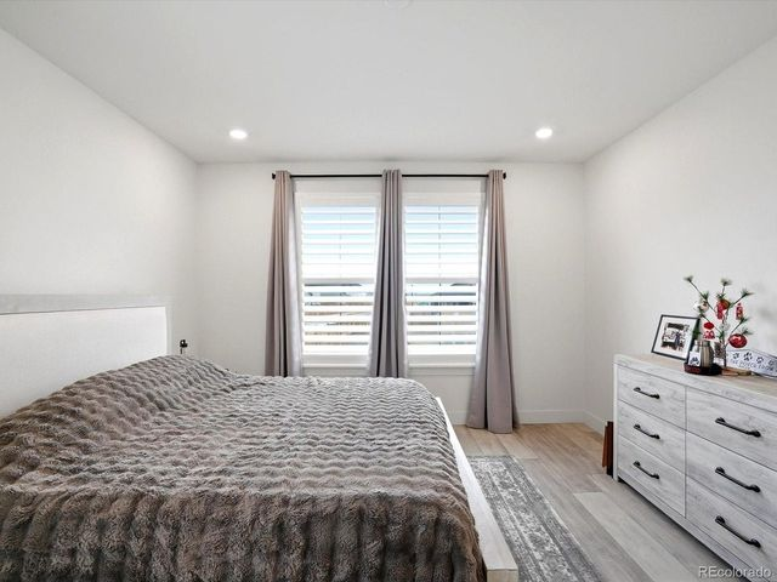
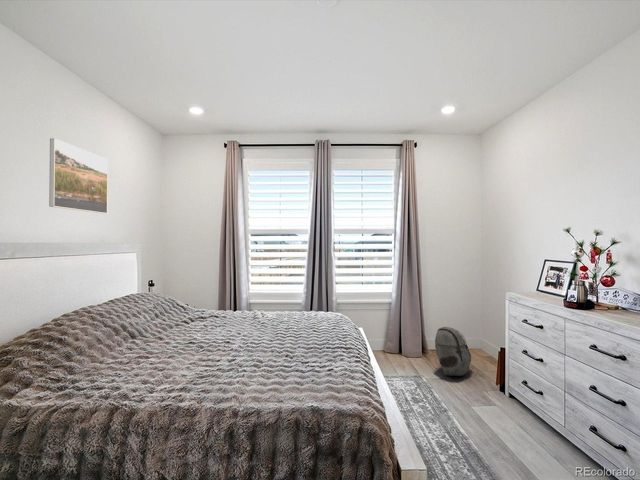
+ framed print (81, 180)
+ backpack (453, 351)
